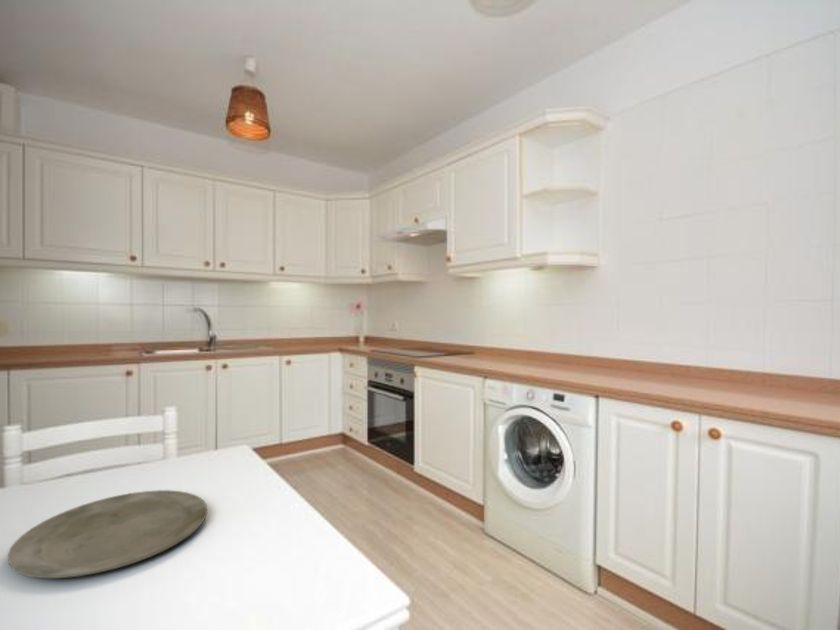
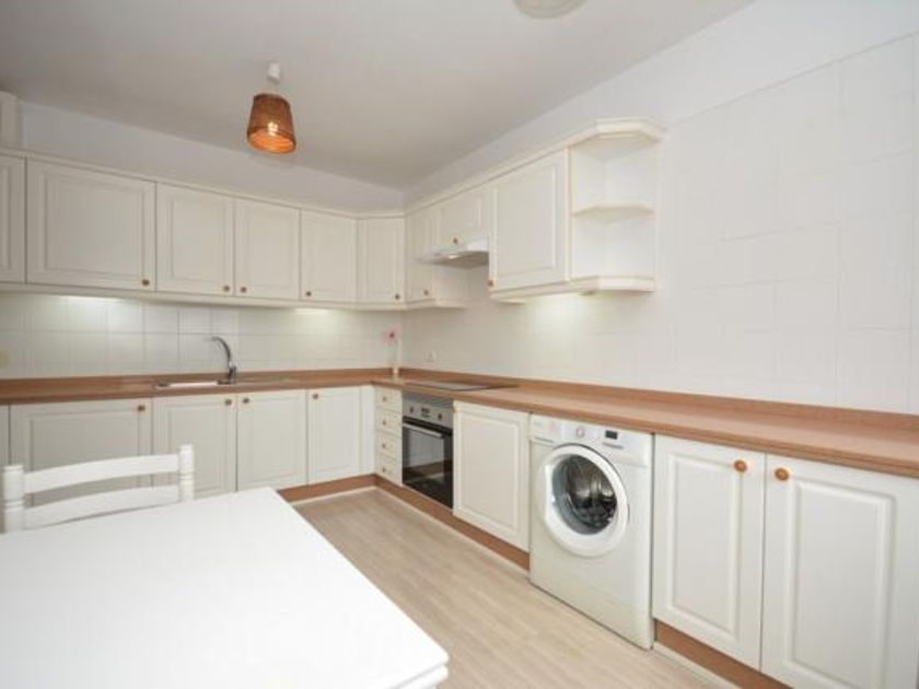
- plate (118, 529)
